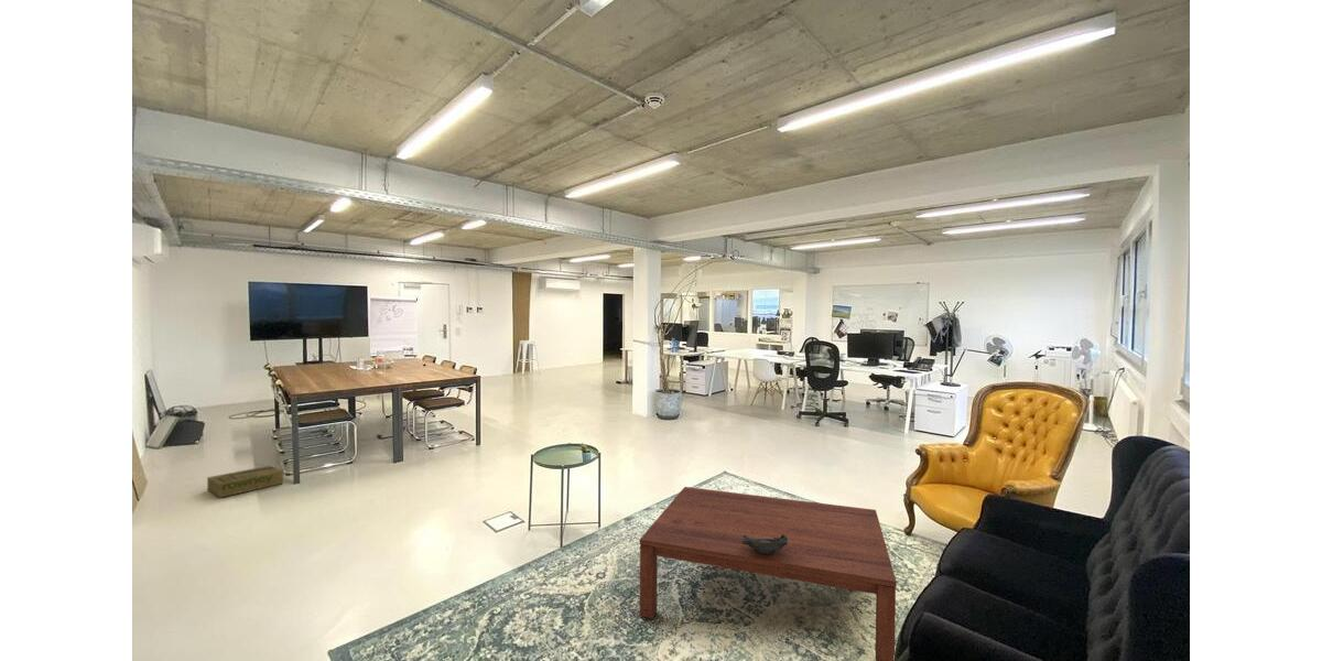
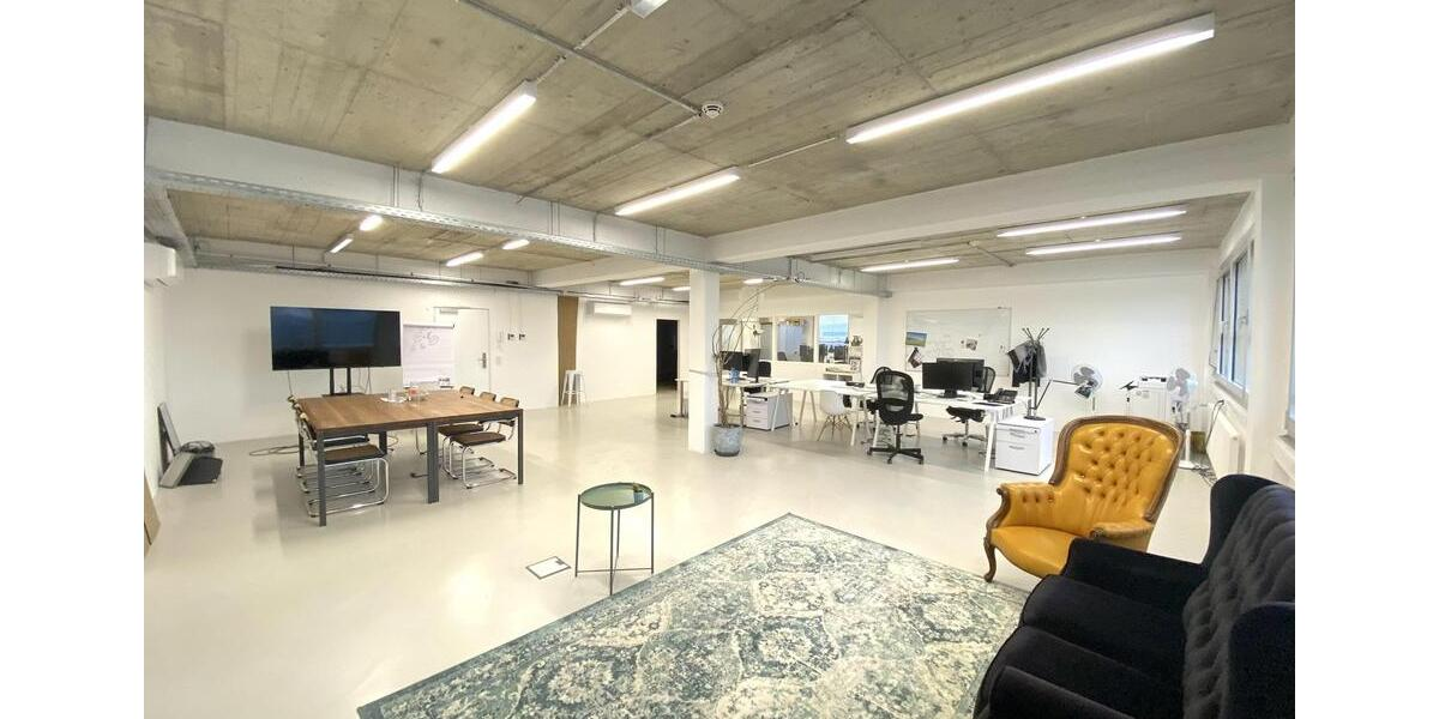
- coffee table (766, 559)
- cardboard box (246, 479)
- ceramic bowl (765, 543)
